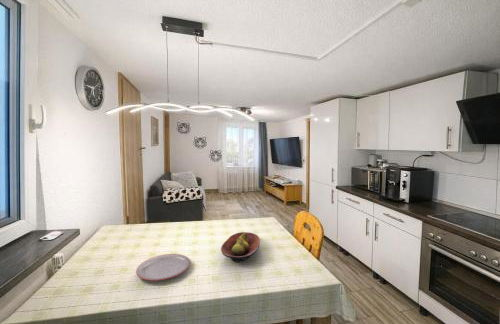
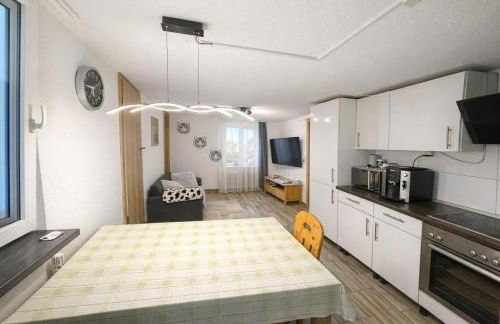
- plate (164, 267)
- fruit bowl (241, 243)
